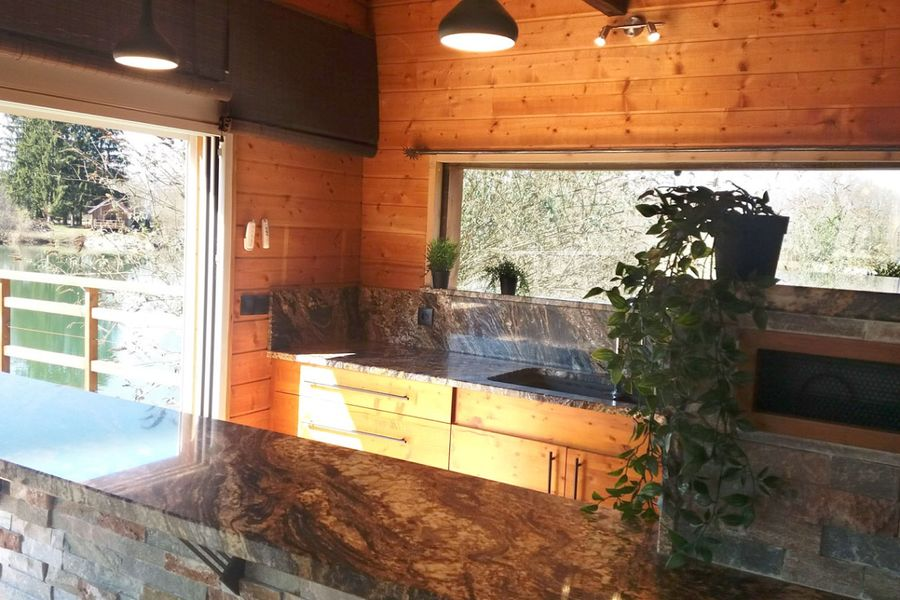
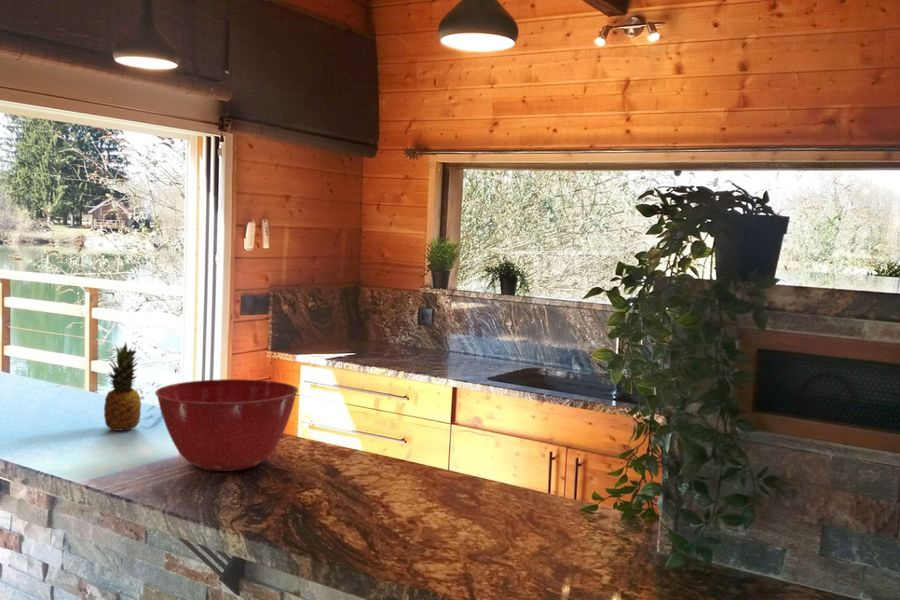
+ mixing bowl (227, 425)
+ fruit (123, 385)
